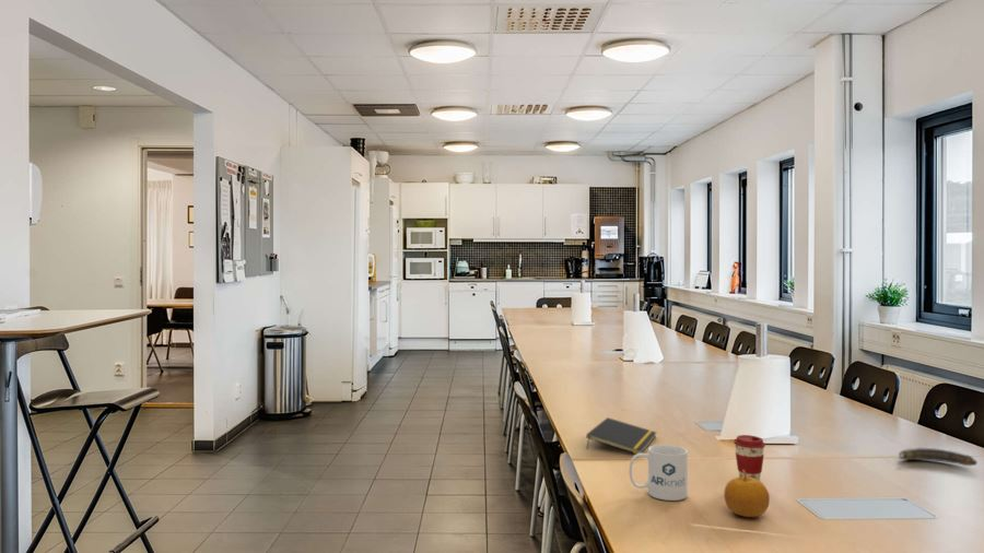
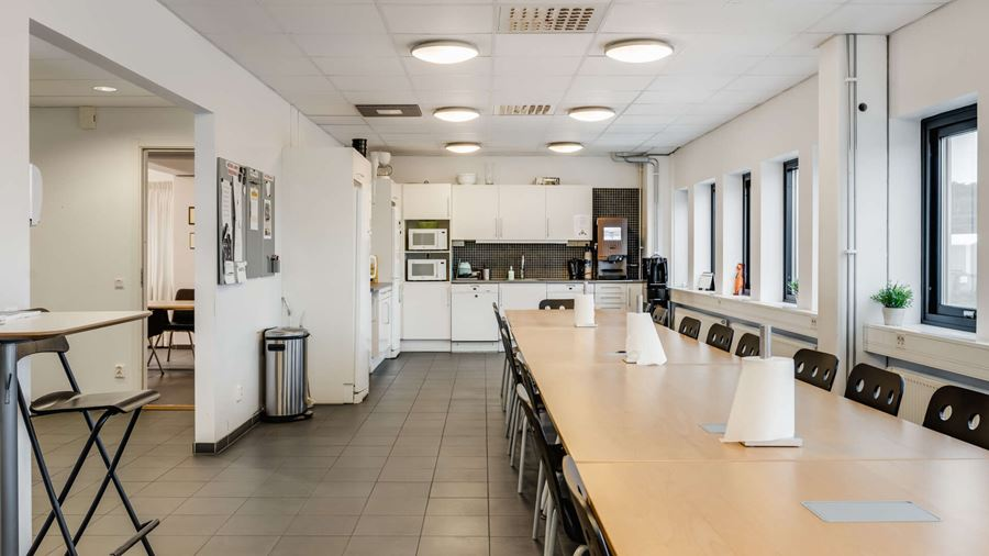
- banana (932, 456)
- notepad (622, 435)
- mug (660, 471)
- coffee cup (749, 461)
- fruit (746, 492)
